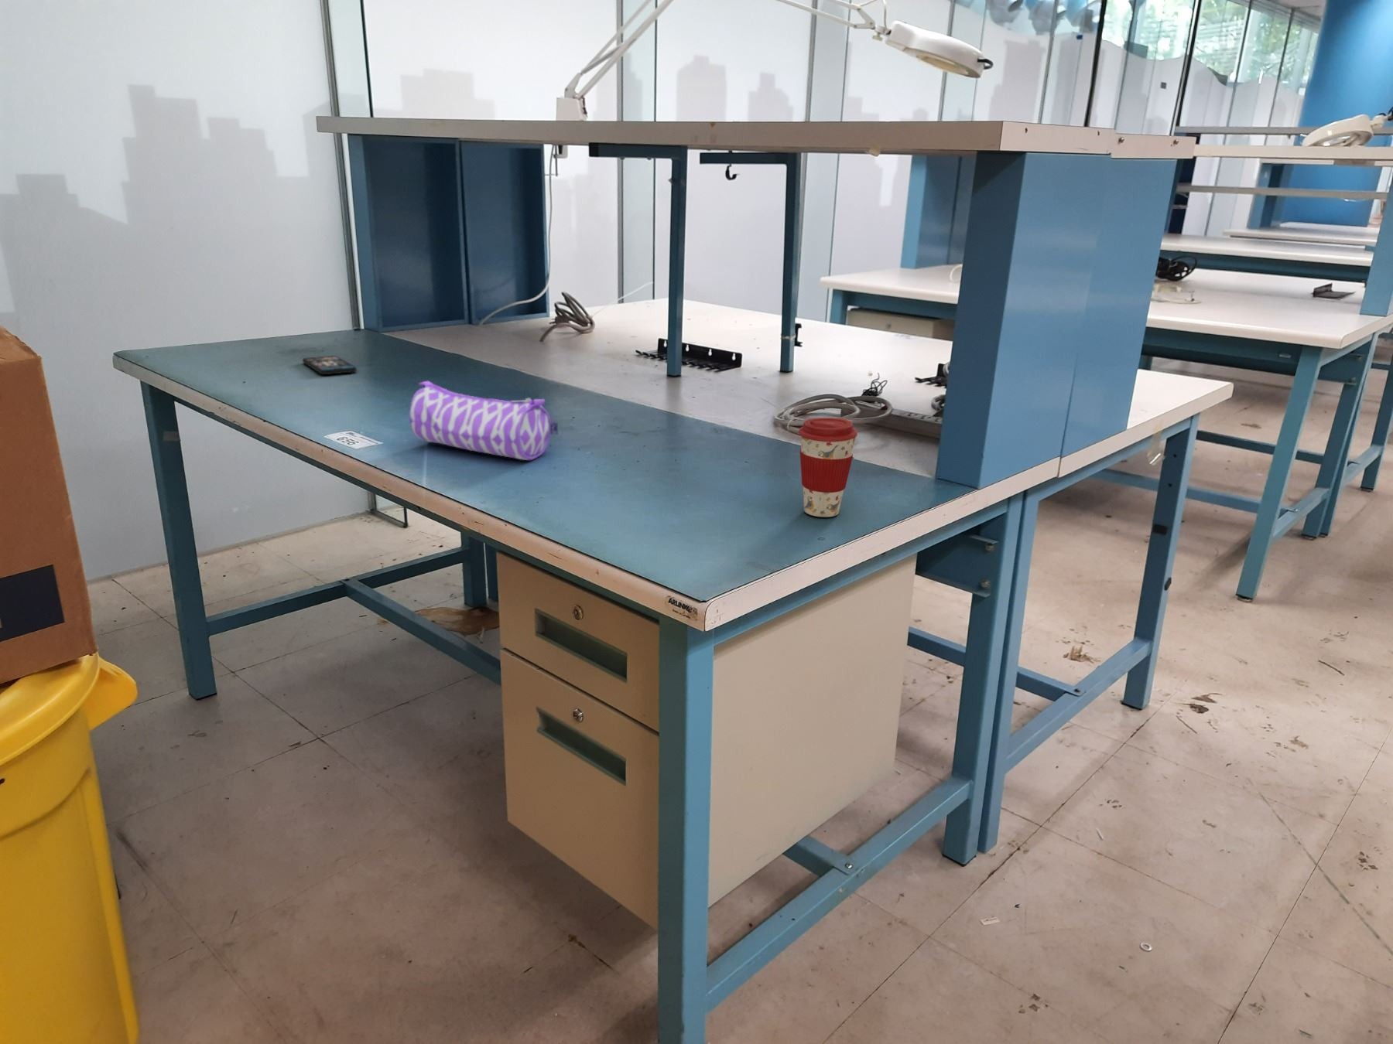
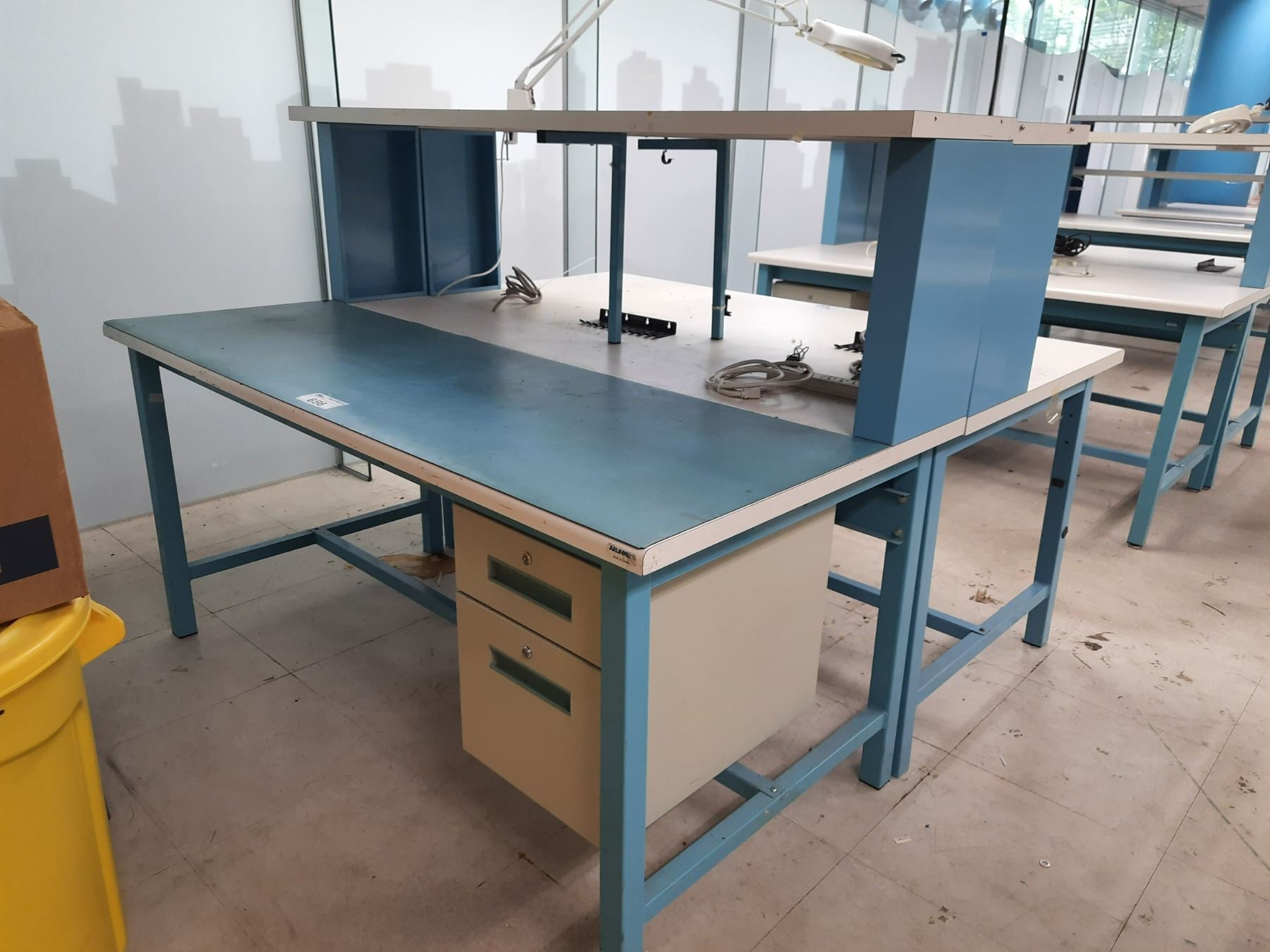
- pencil case (479, 421)
- coffee cup (825, 467)
- smartphone (329, 364)
